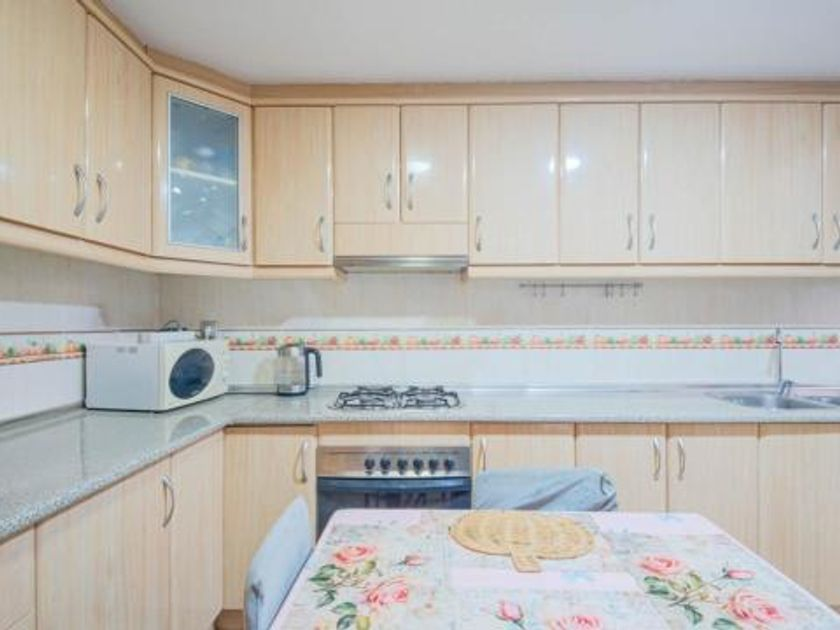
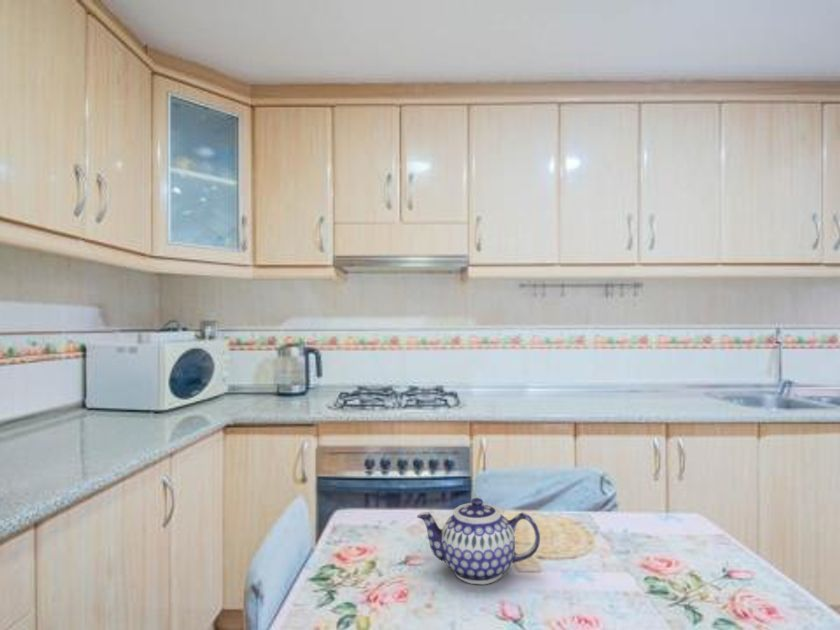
+ teapot (477, 535)
